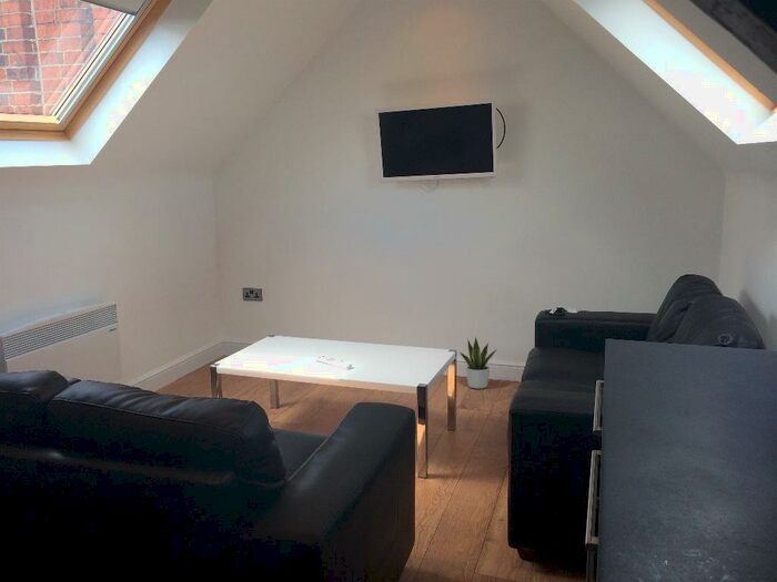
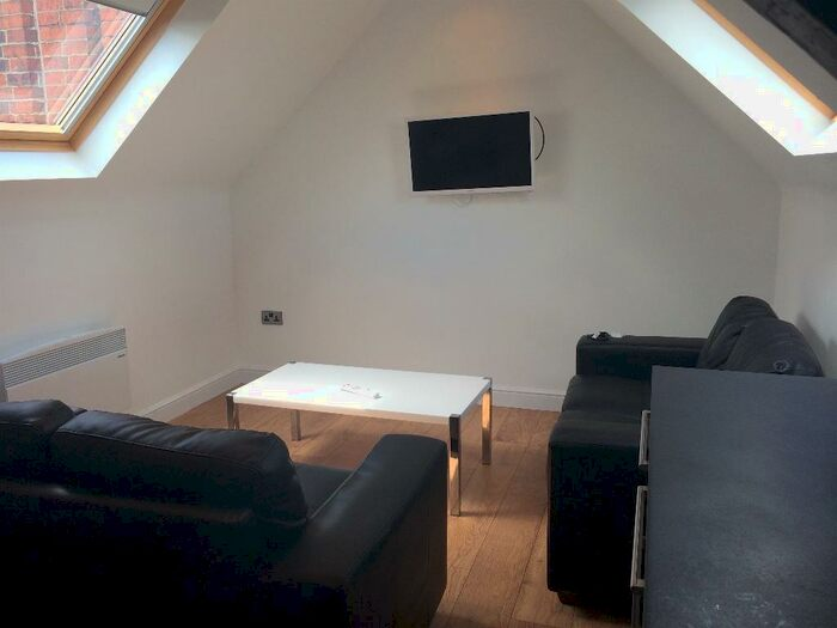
- potted plant (478, 360)
